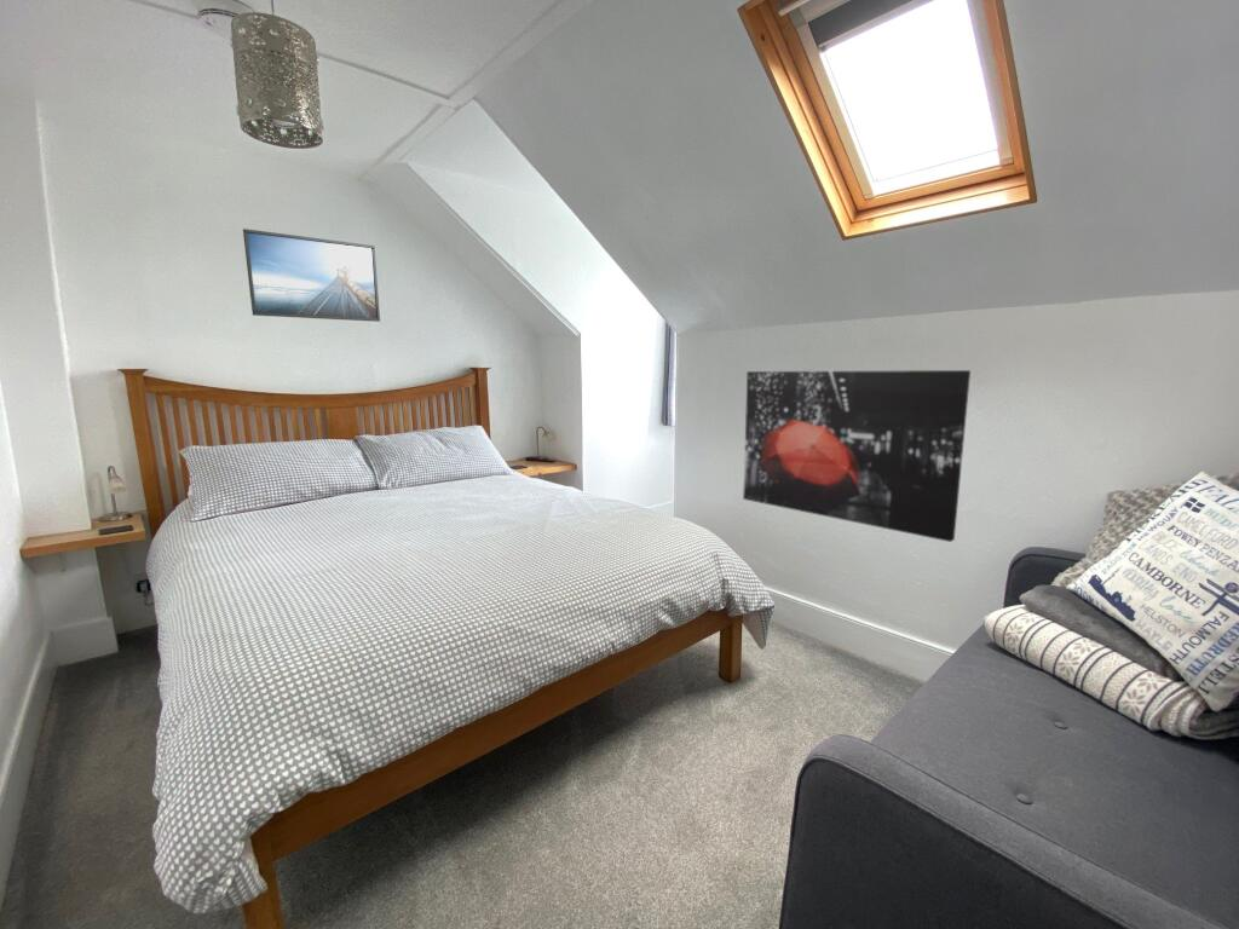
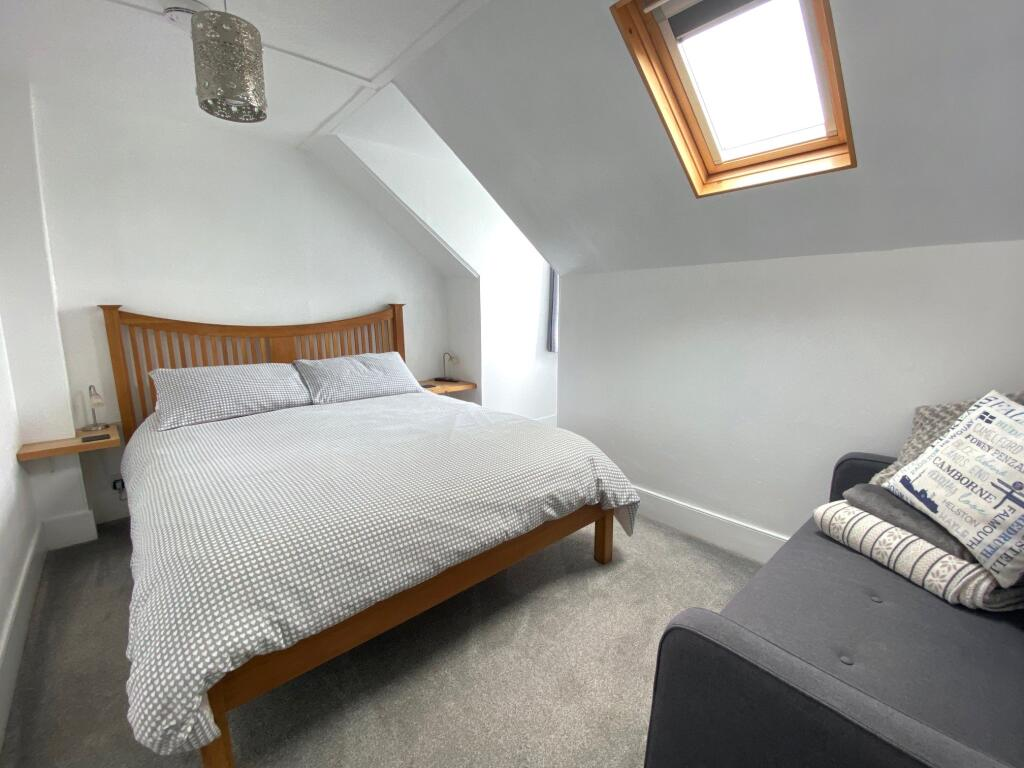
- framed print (316, 278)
- wall art (837, 445)
